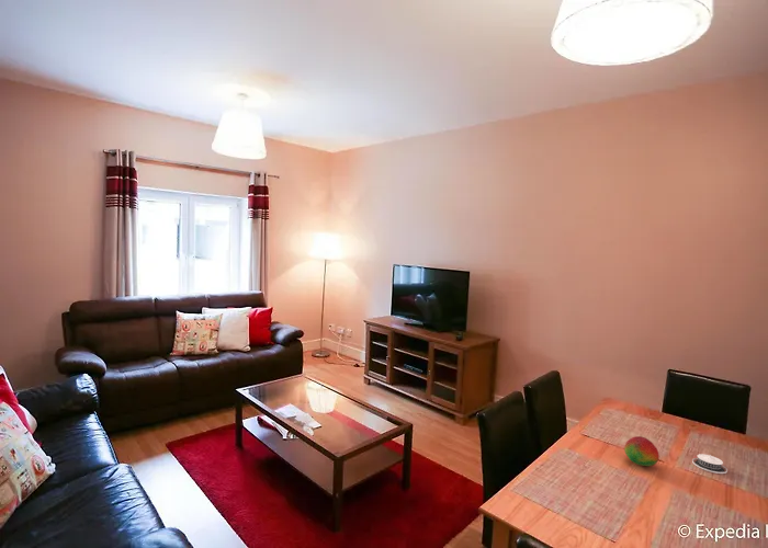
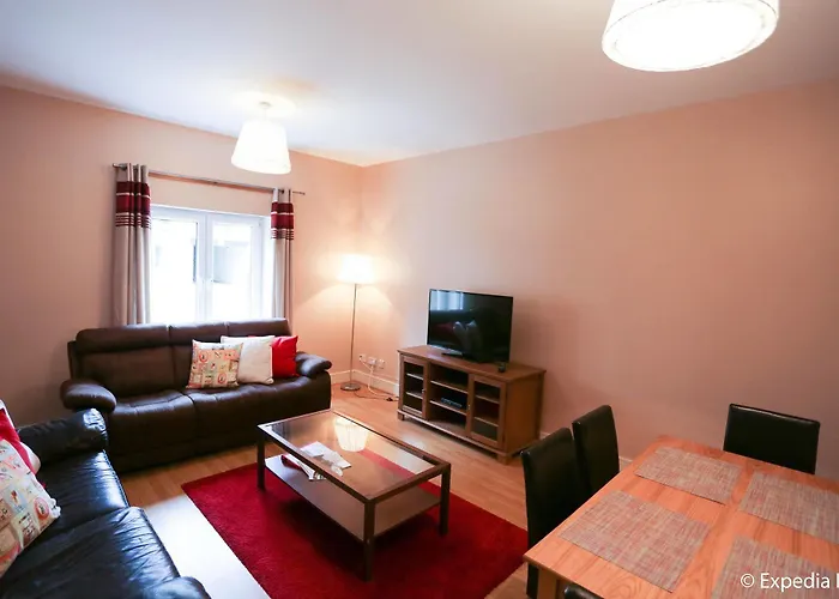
- architectural model (709, 459)
- fruit (641, 452)
